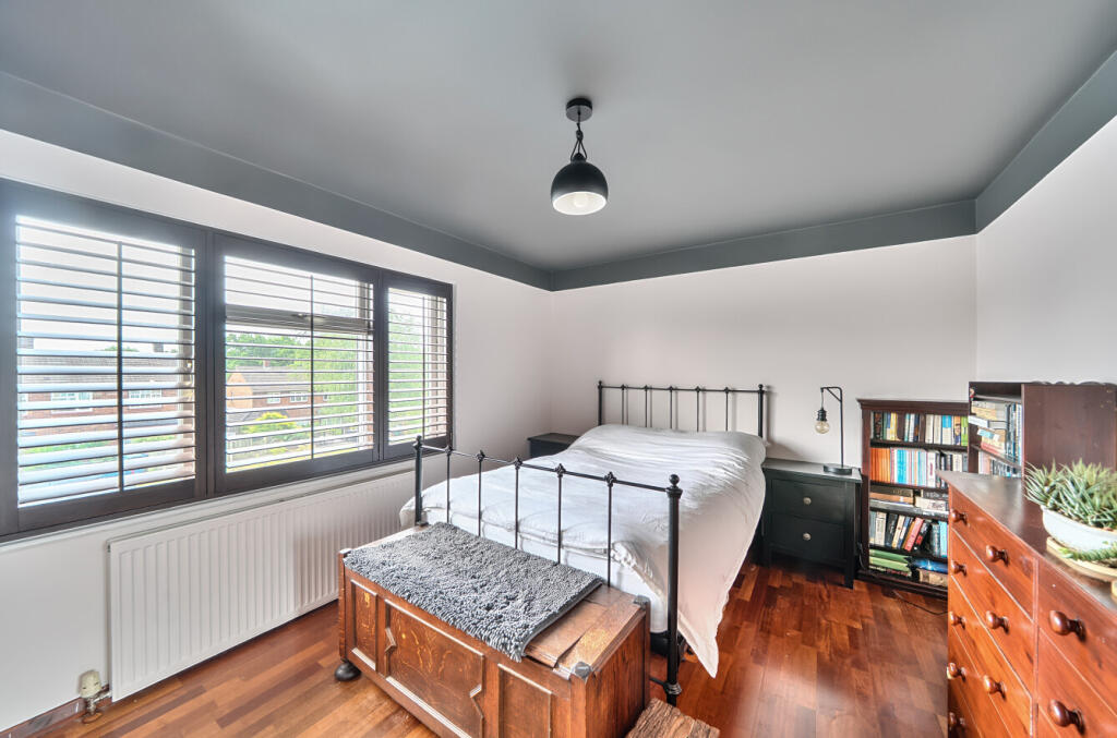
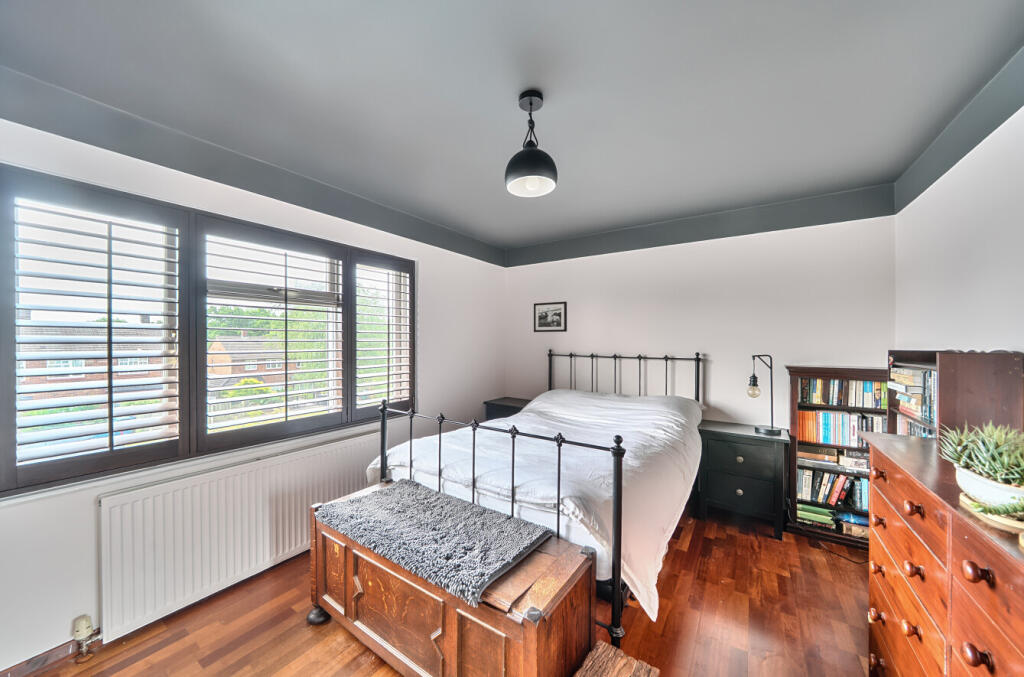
+ picture frame (549, 317)
